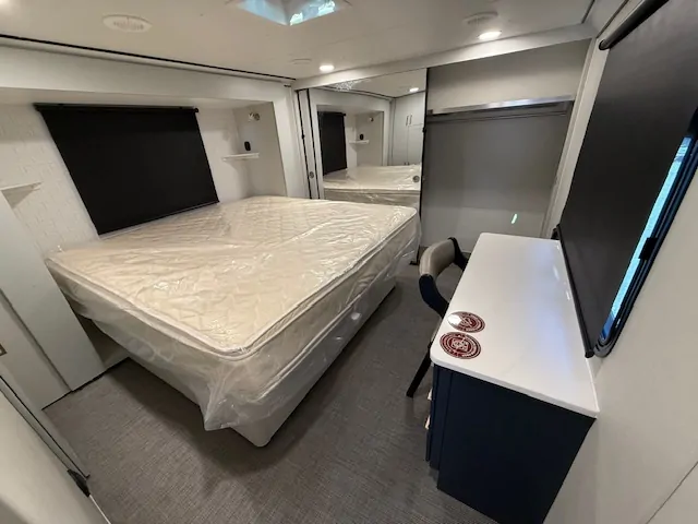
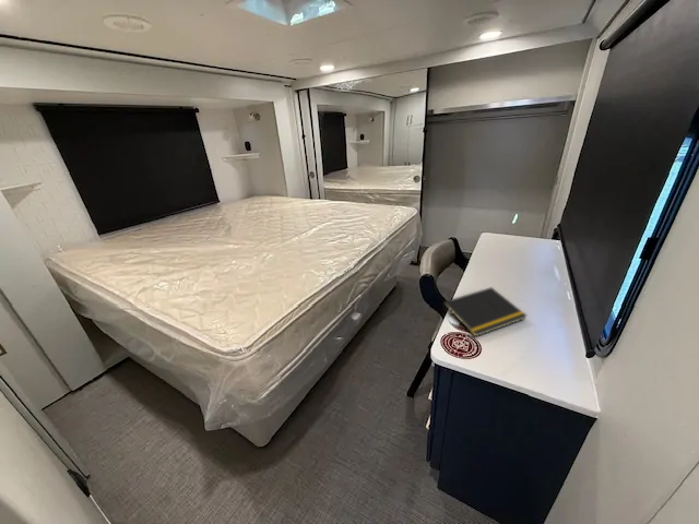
+ notepad (484, 309)
